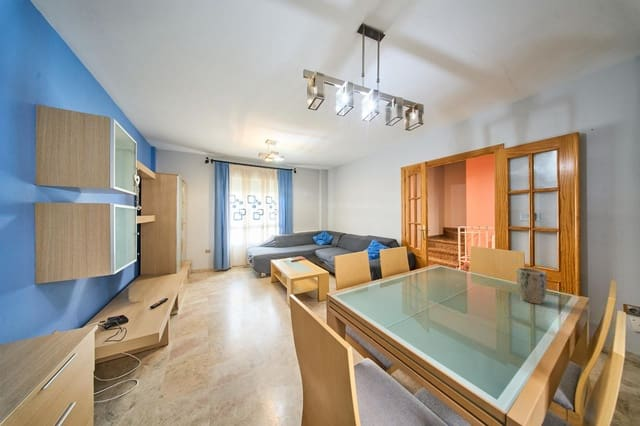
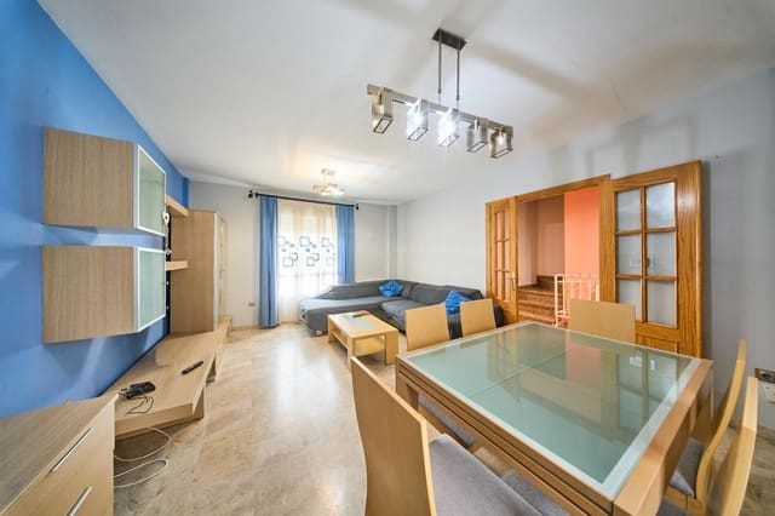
- plant pot (531, 285)
